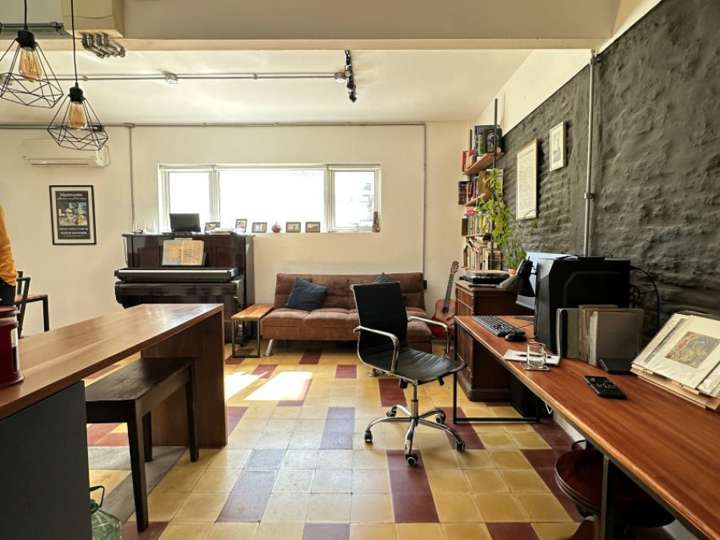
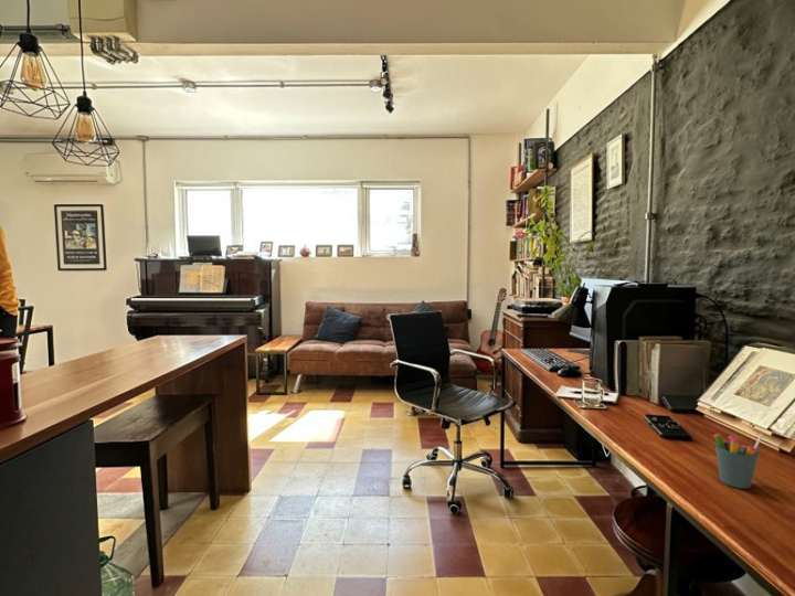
+ pen holder (735, 456)
